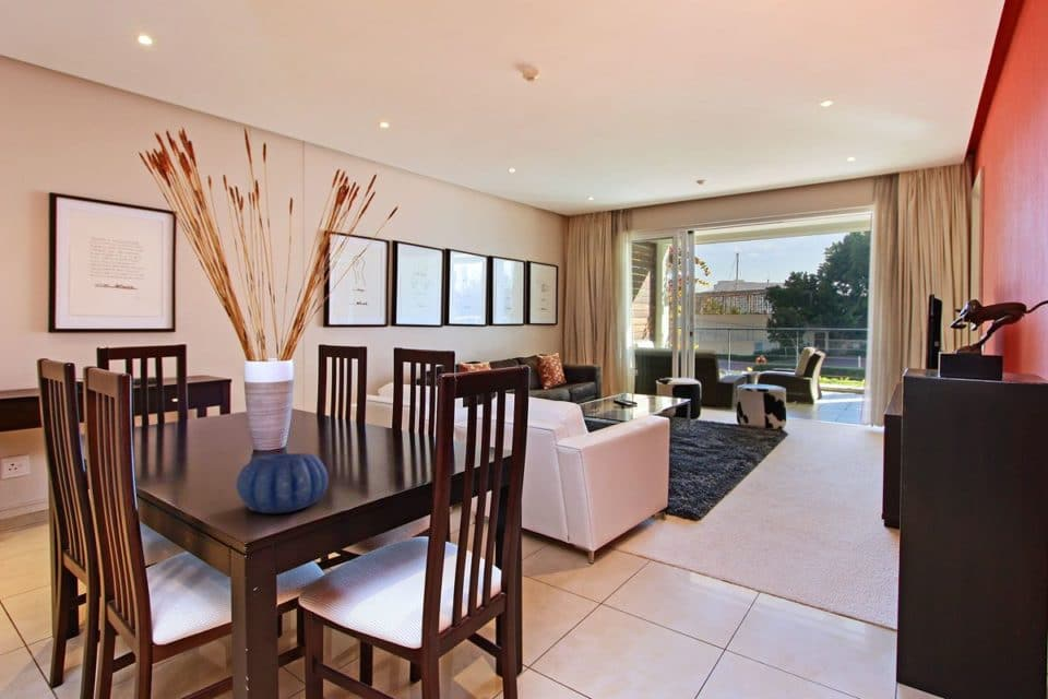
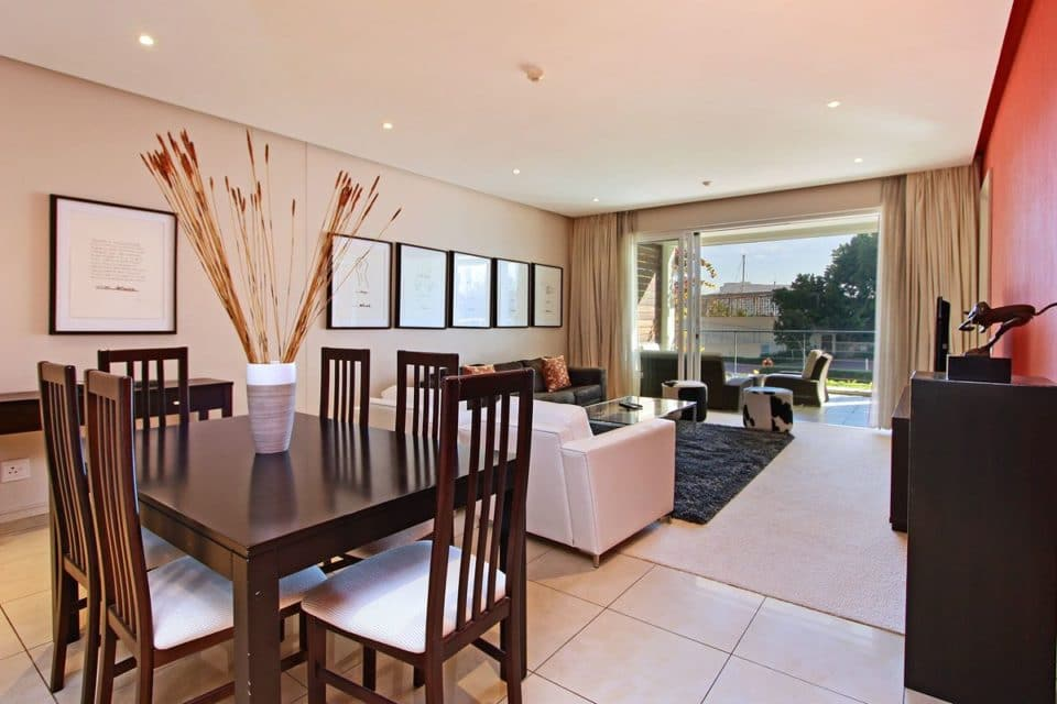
- decorative bowl (283, 479)
